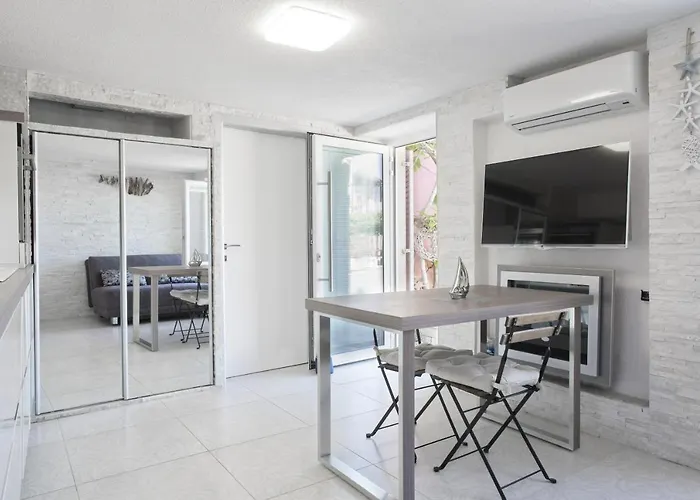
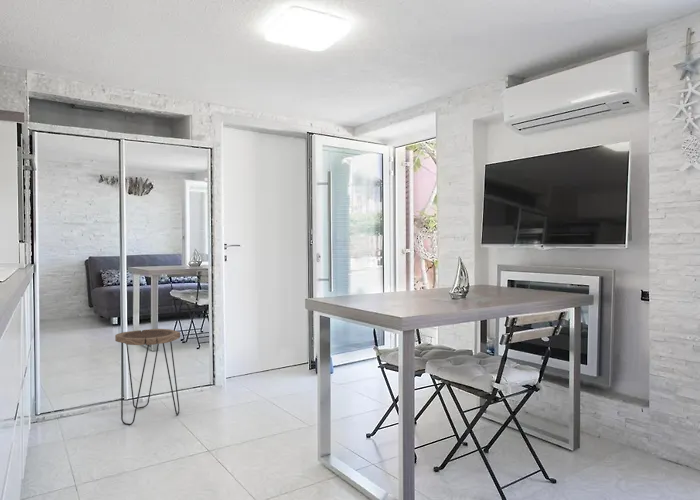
+ side table (152, 374)
